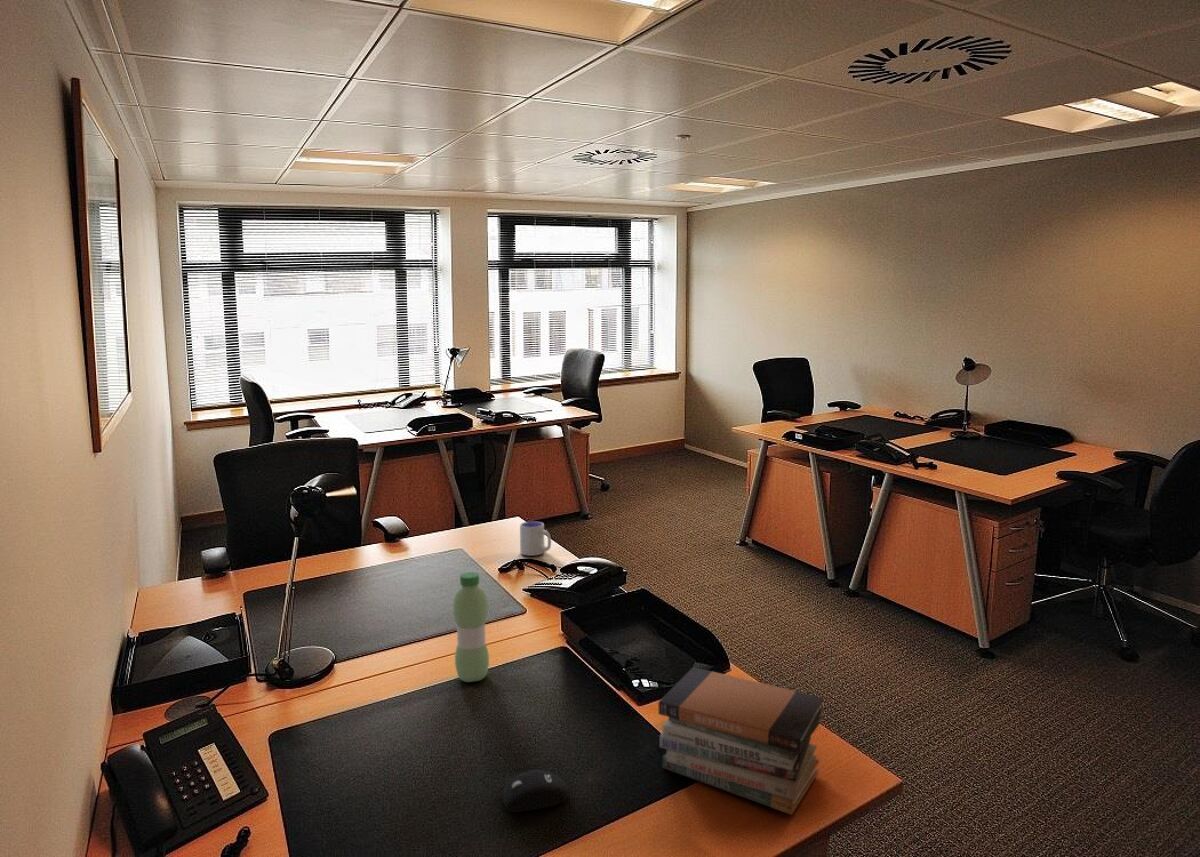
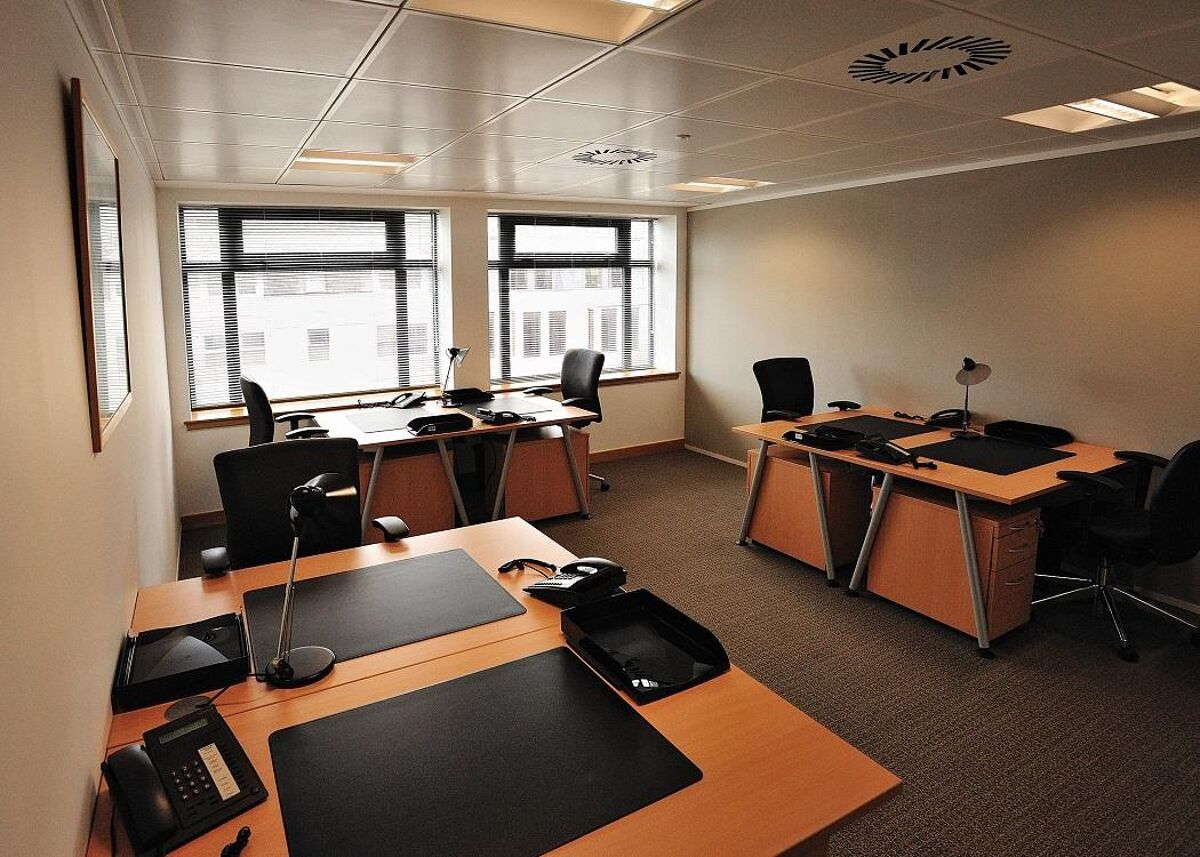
- water bottle (471, 626)
- book stack (739, 734)
- computer mouse (536, 788)
- cup (536, 539)
